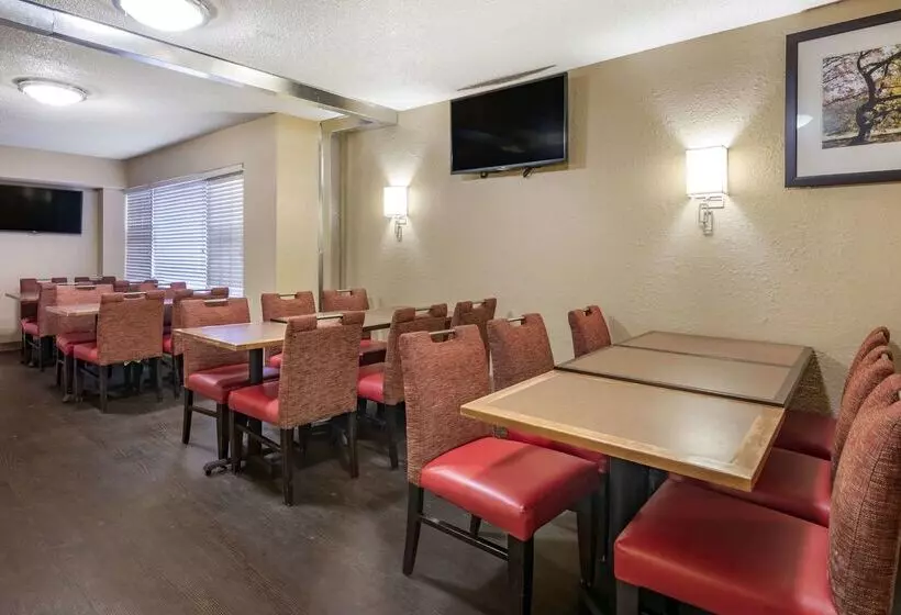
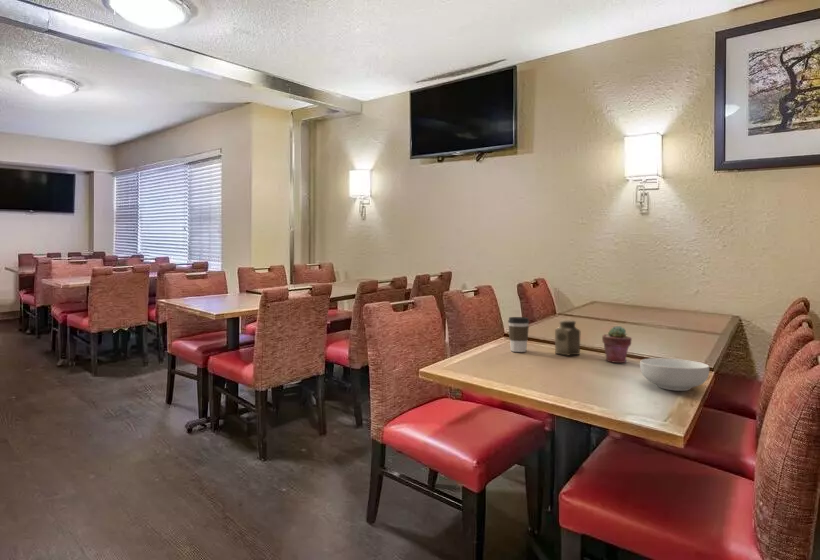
+ coffee cup (518, 334)
+ potted succulent (616, 343)
+ salt shaker (567, 336)
+ cereal bowl (673, 375)
